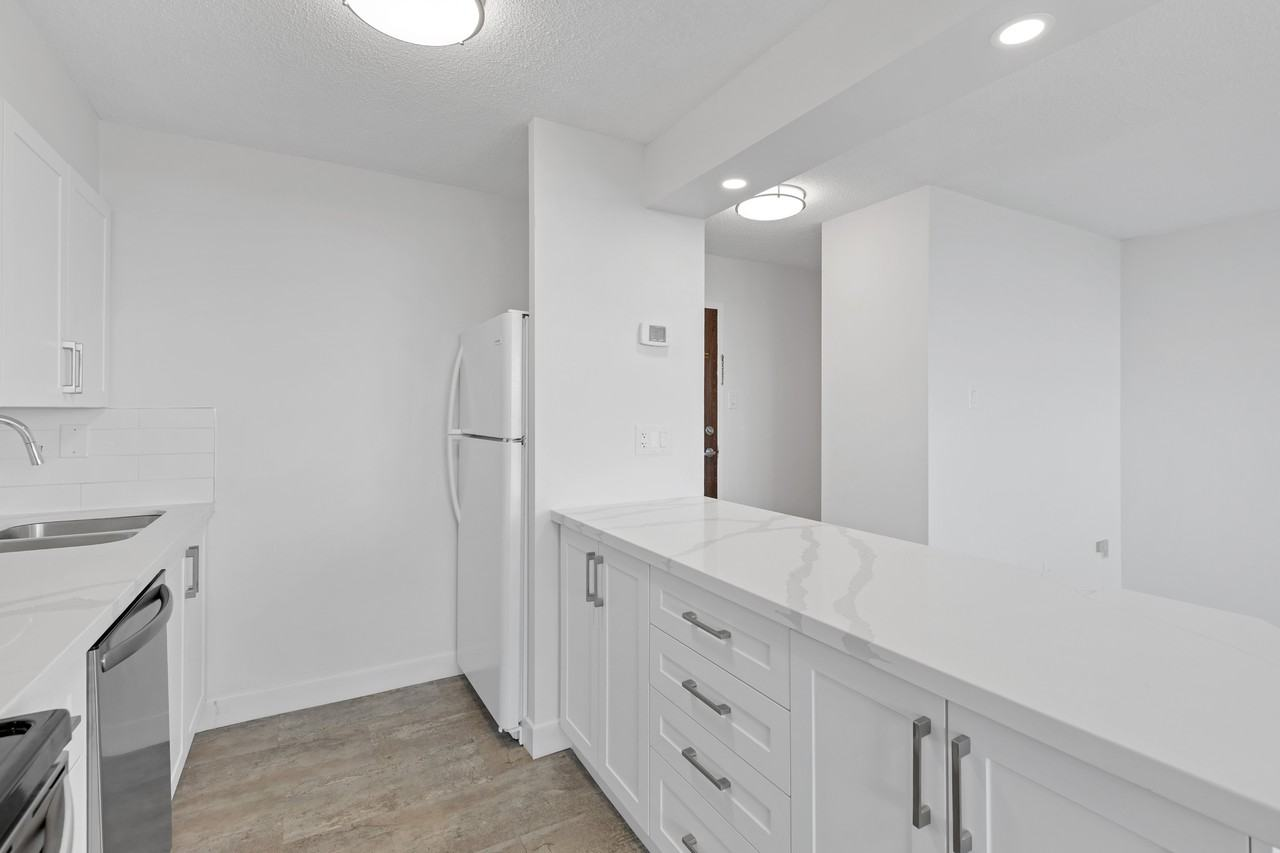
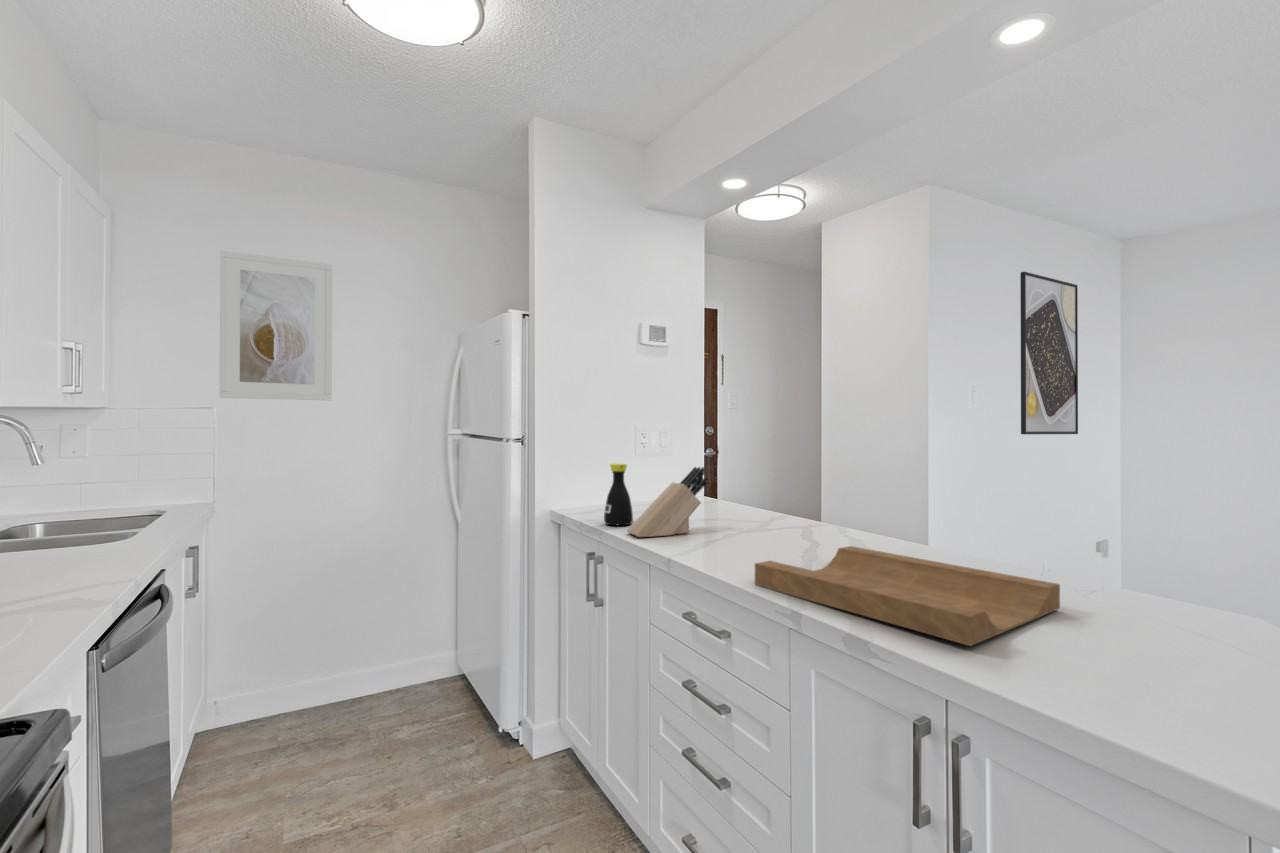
+ cutting board (896, 584)
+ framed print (1050, 356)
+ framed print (278, 328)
+ bottle (618, 493)
+ knife block (669, 499)
